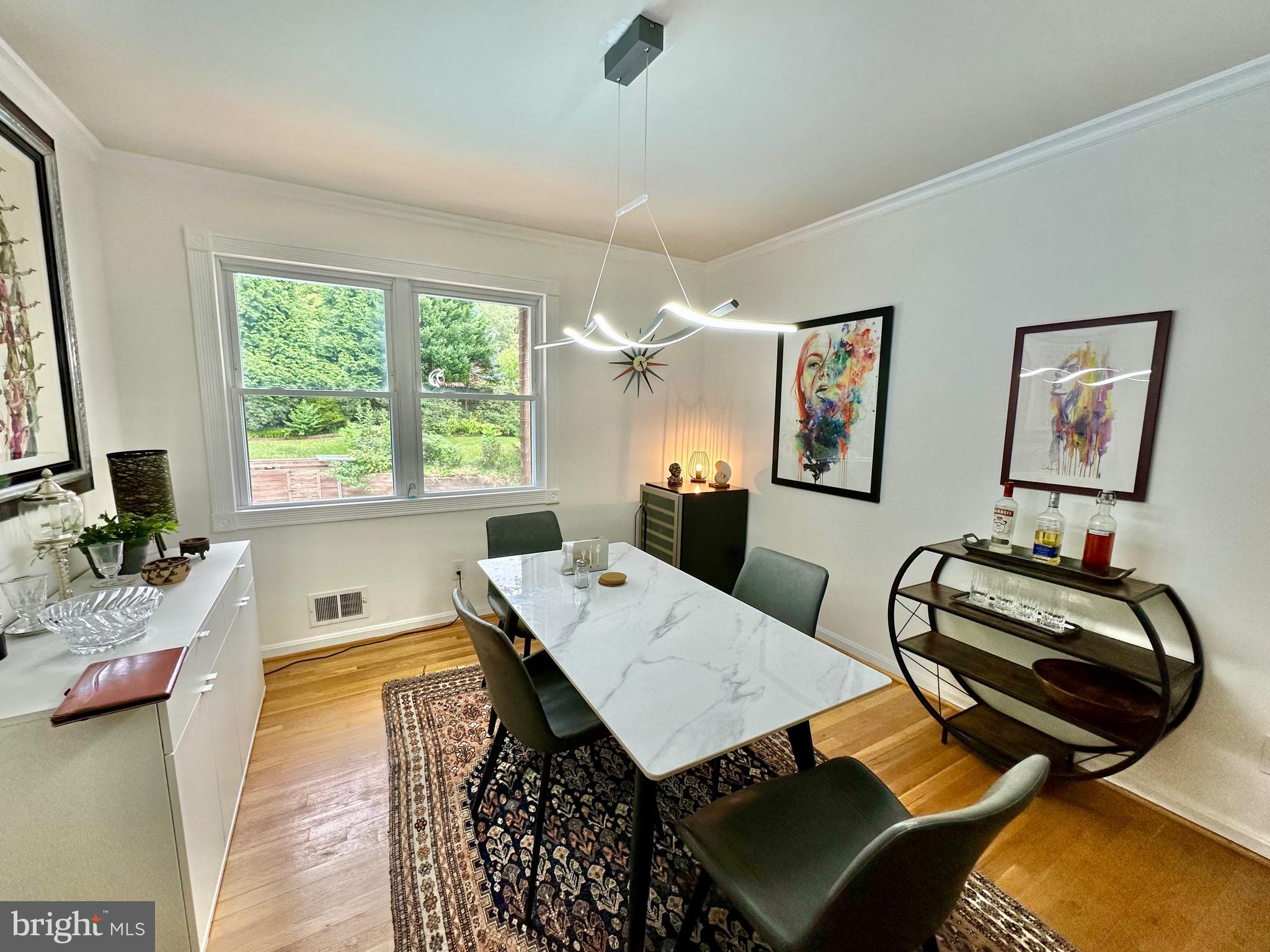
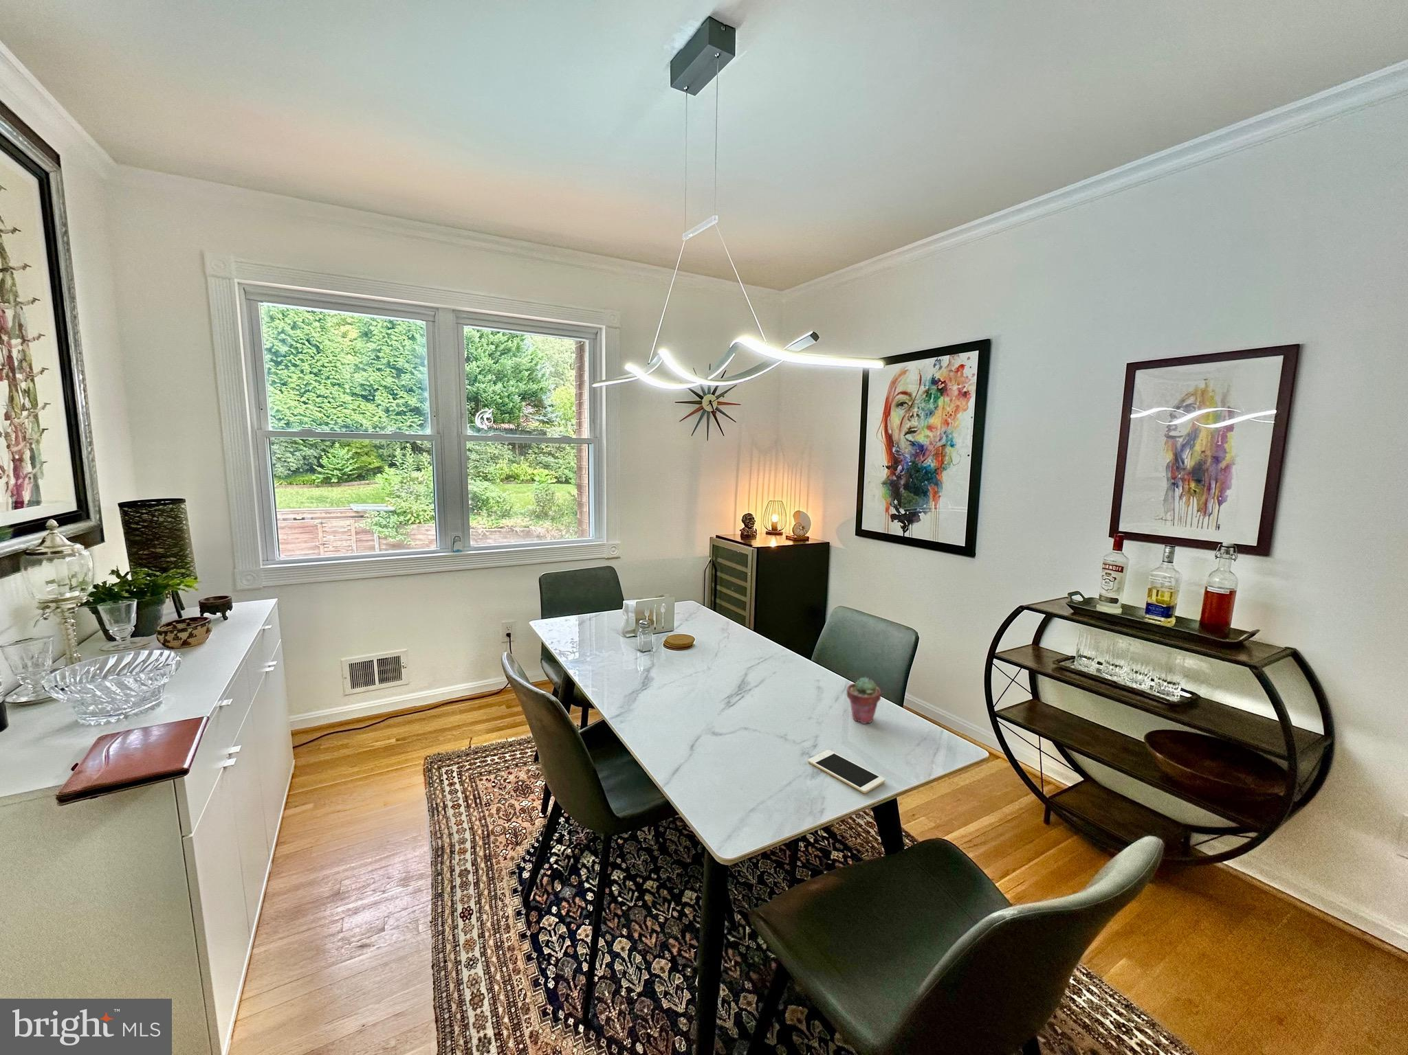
+ potted succulent (864, 697)
+ cell phone (845, 770)
